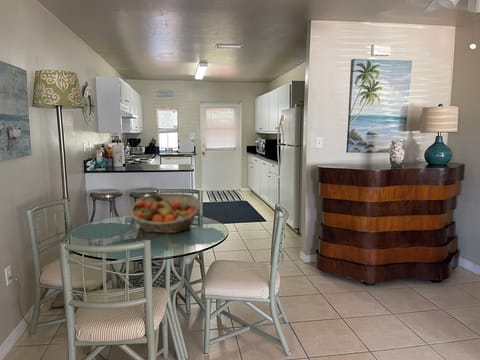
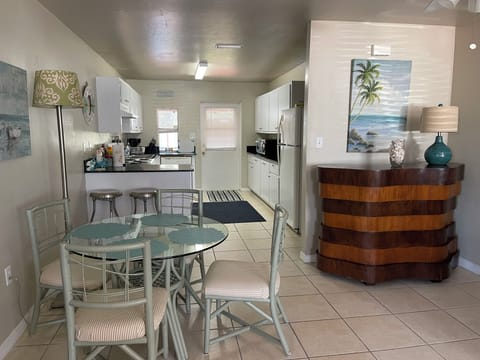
- fruit basket (166, 212)
